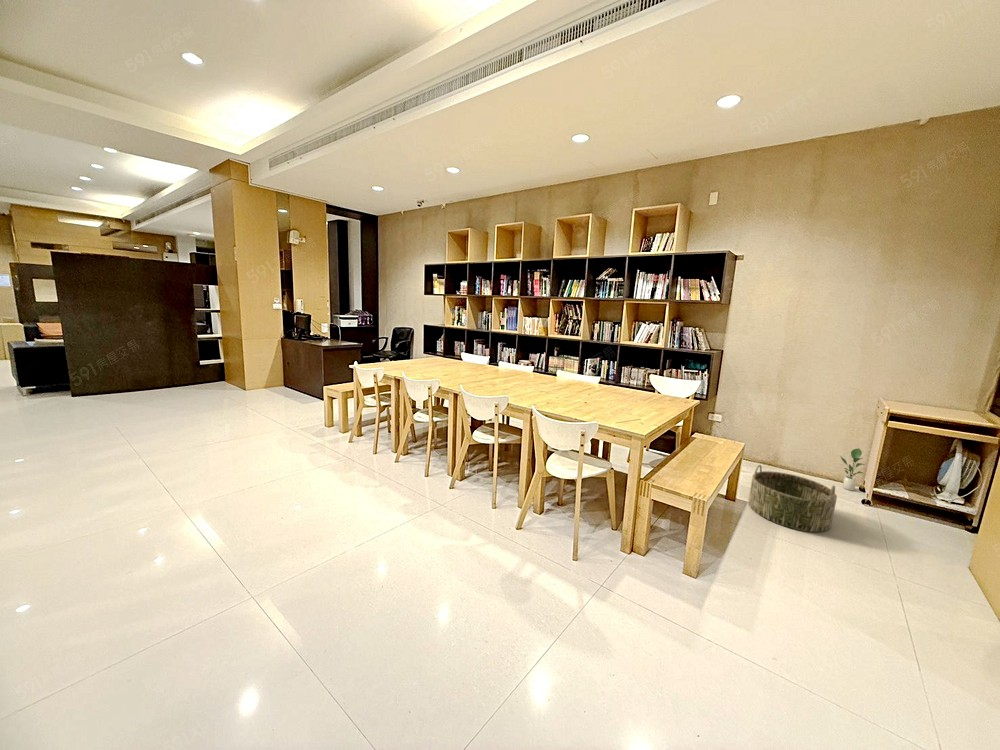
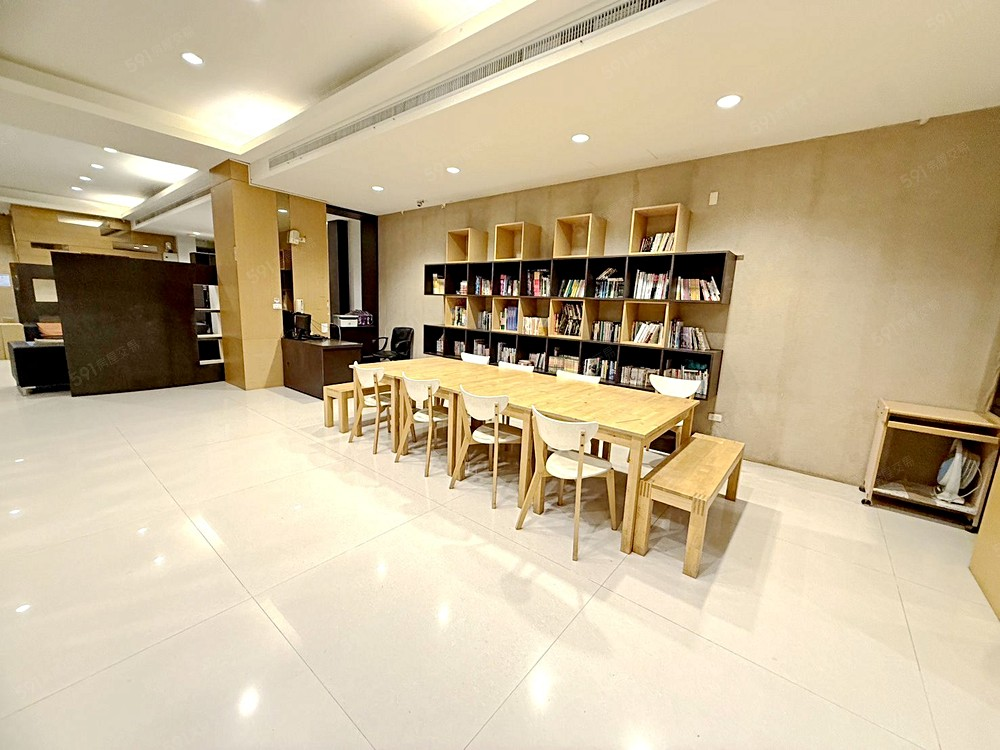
- potted plant (850, 469)
- basket (790, 494)
